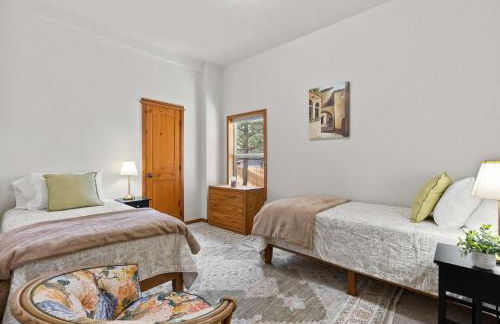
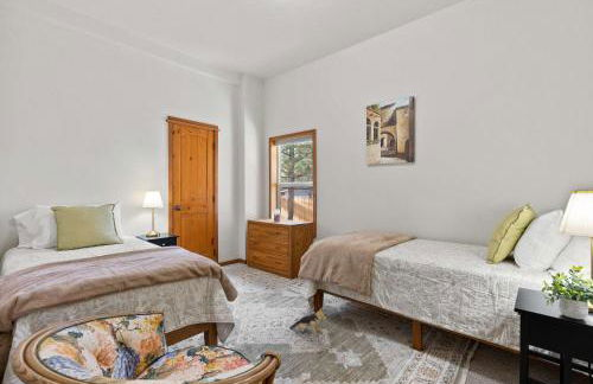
+ plush toy (307, 319)
